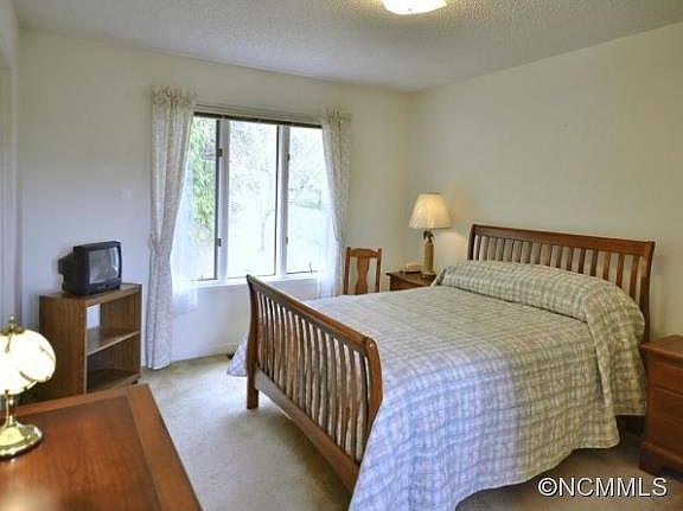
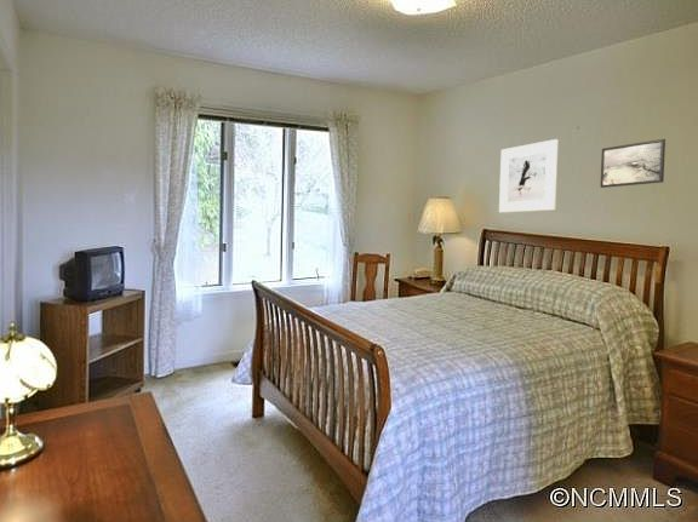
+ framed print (526, 178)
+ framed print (630, 164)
